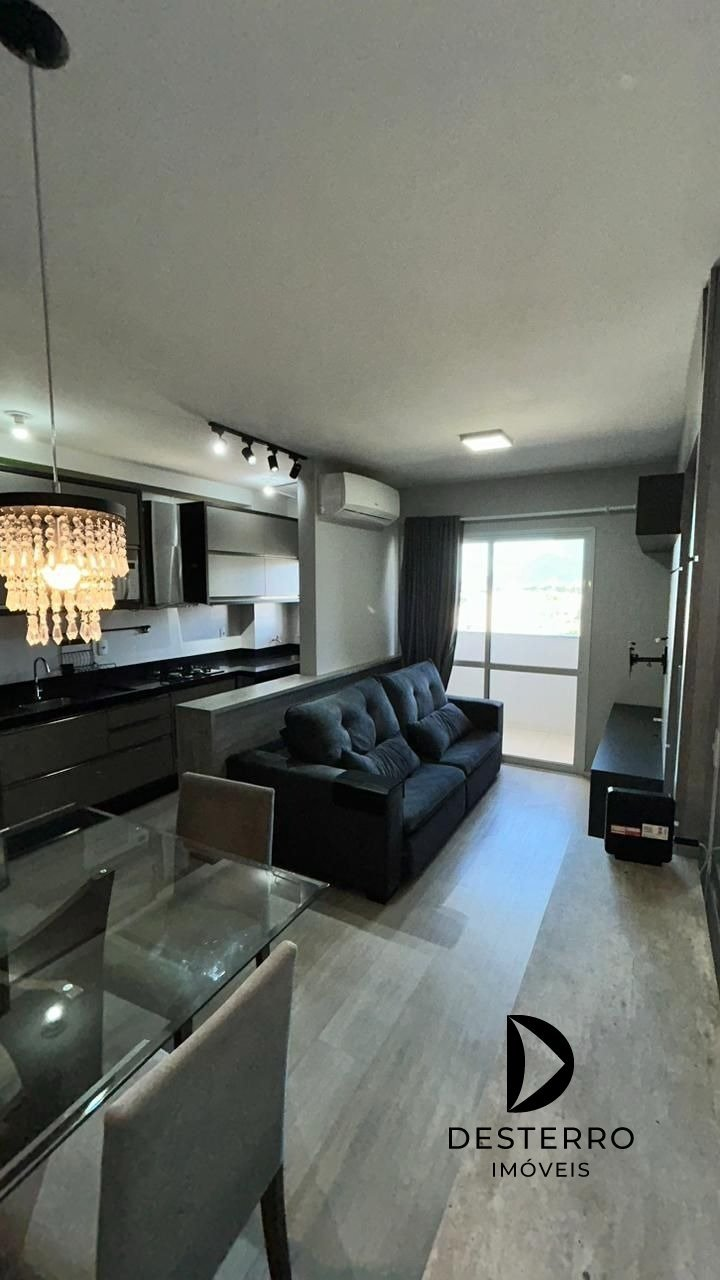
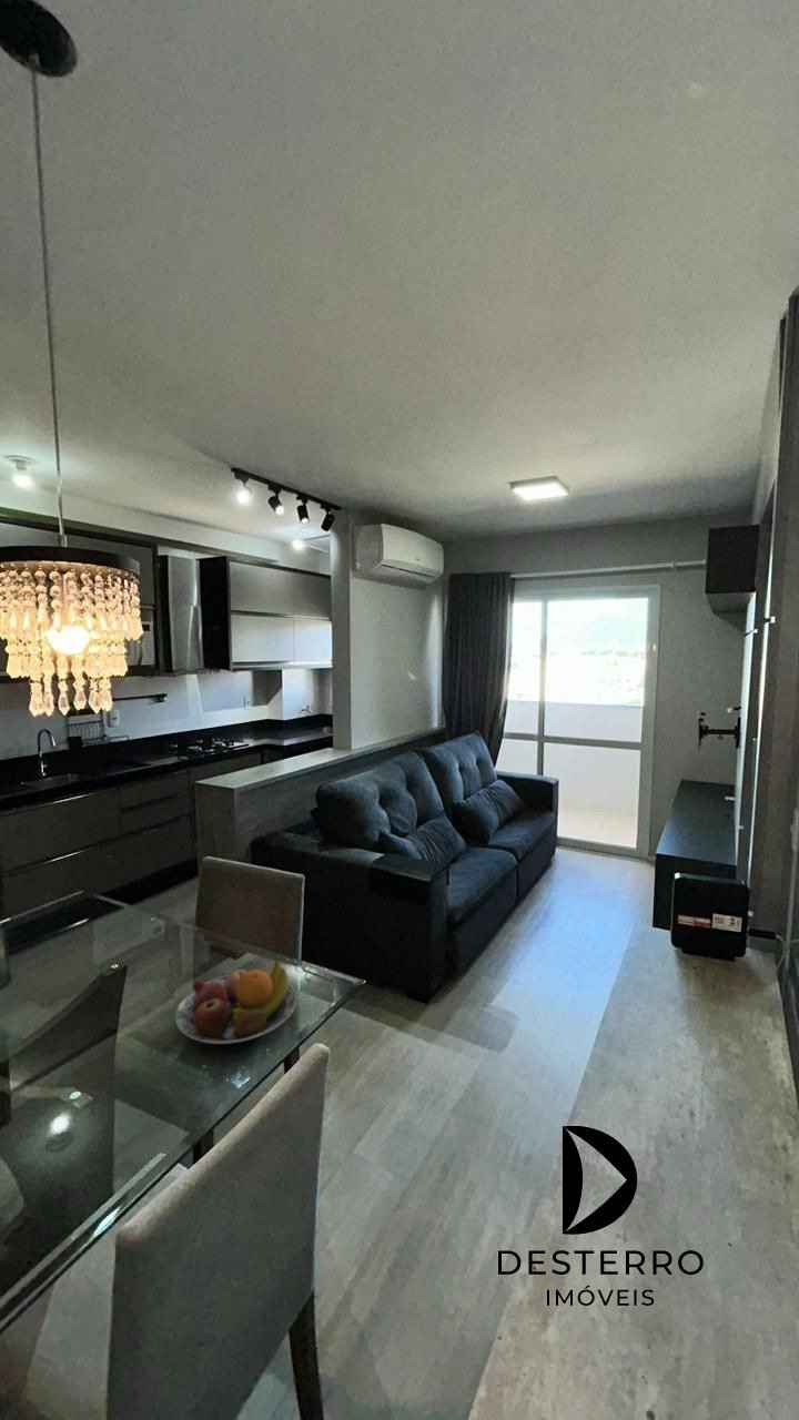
+ fruit bowl (237, 1000)
